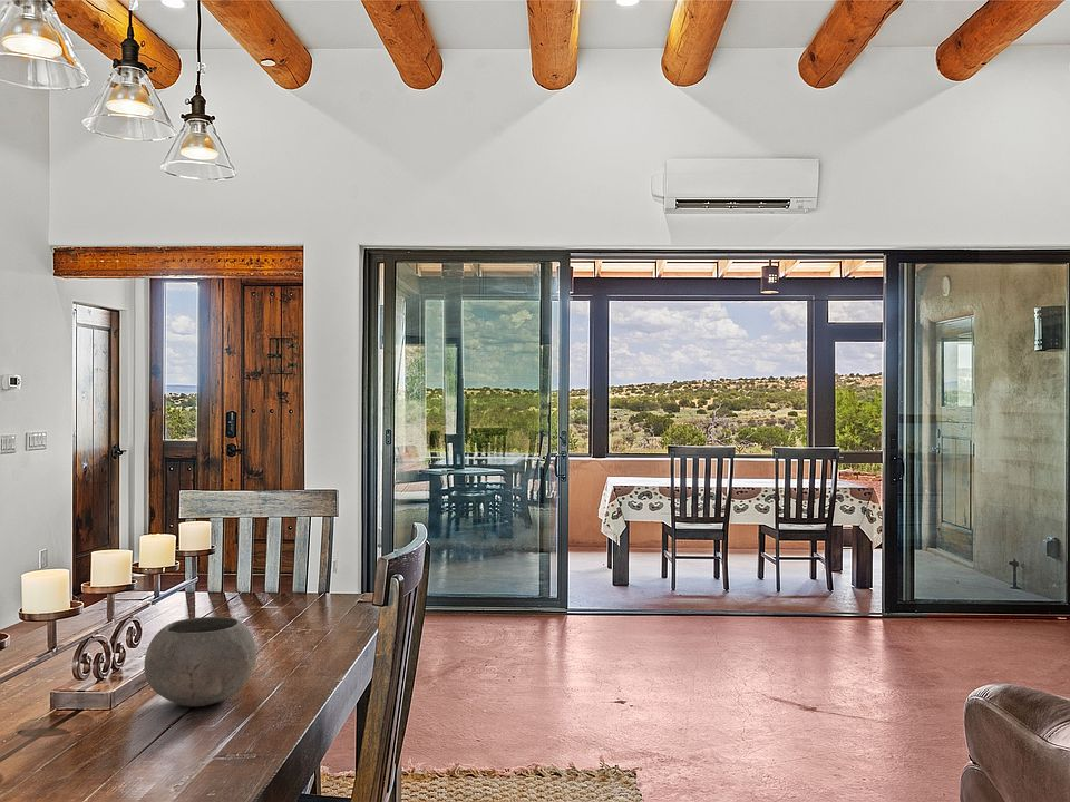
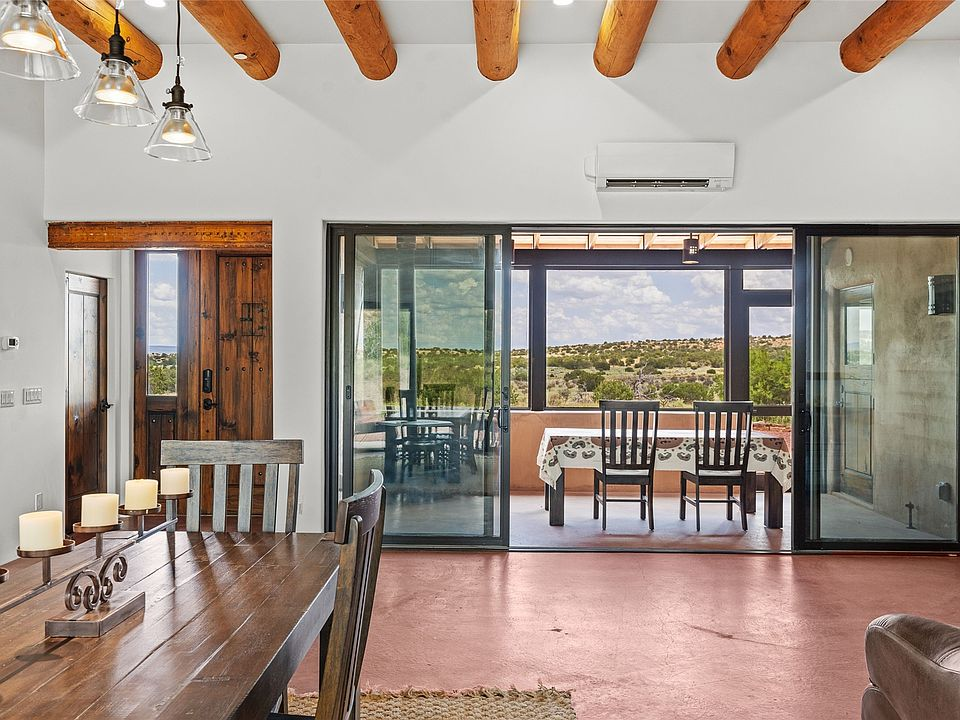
- bowl (202, 663)
